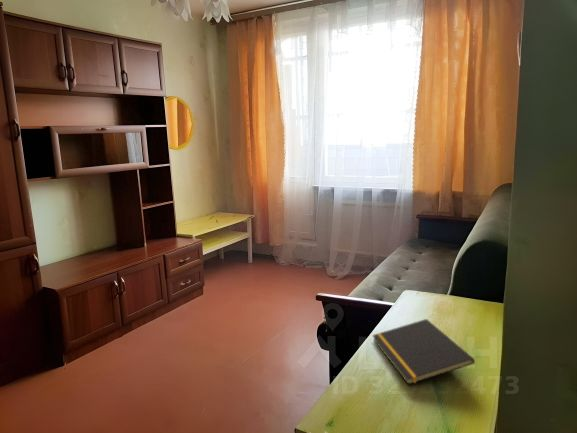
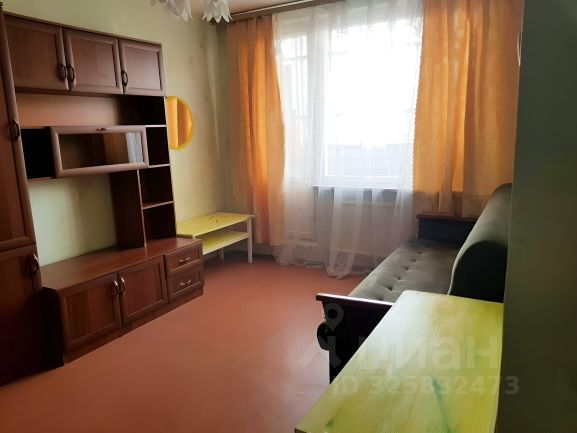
- notepad (418, 348)
